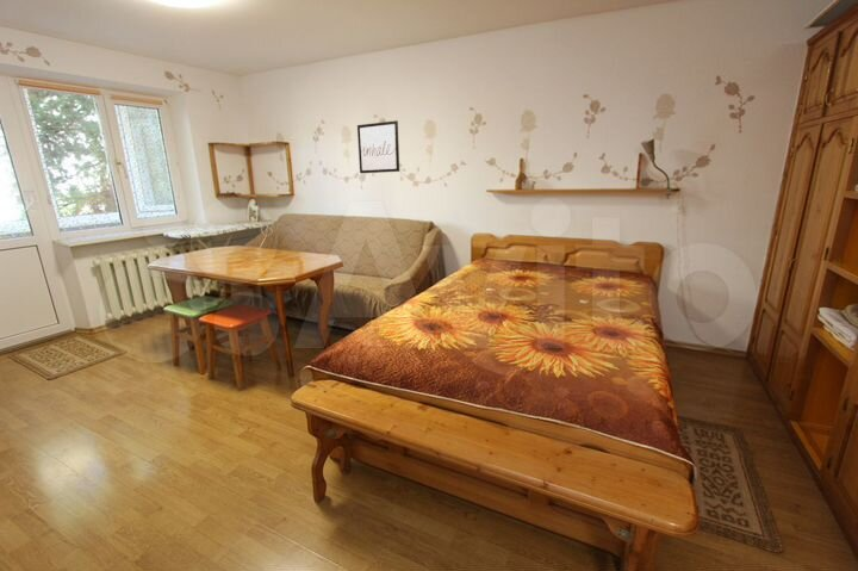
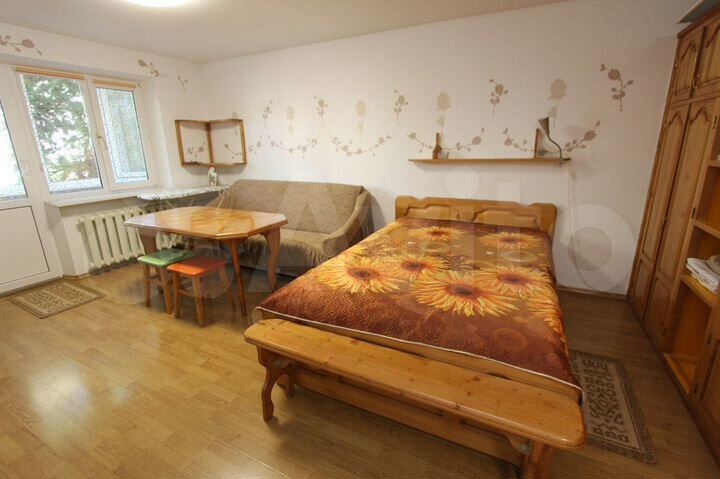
- wall art (378, 148)
